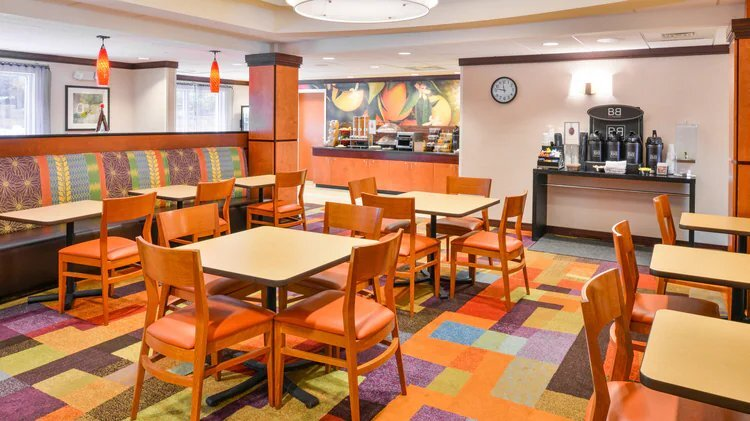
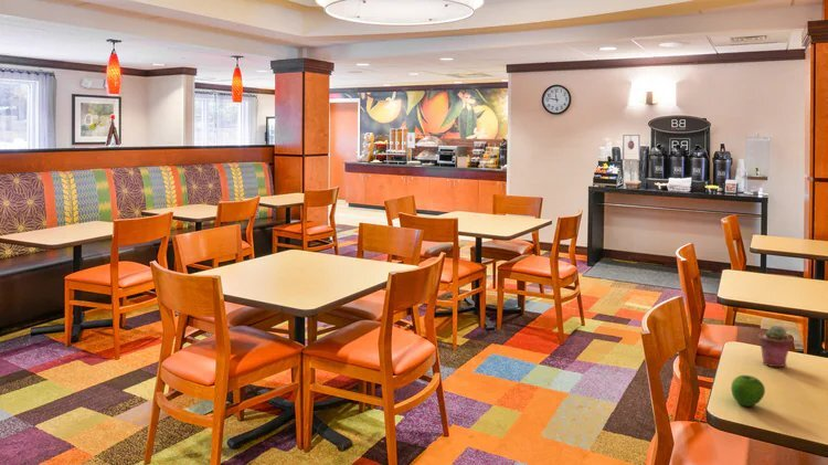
+ apple (746, 390)
+ potted succulent (775, 345)
